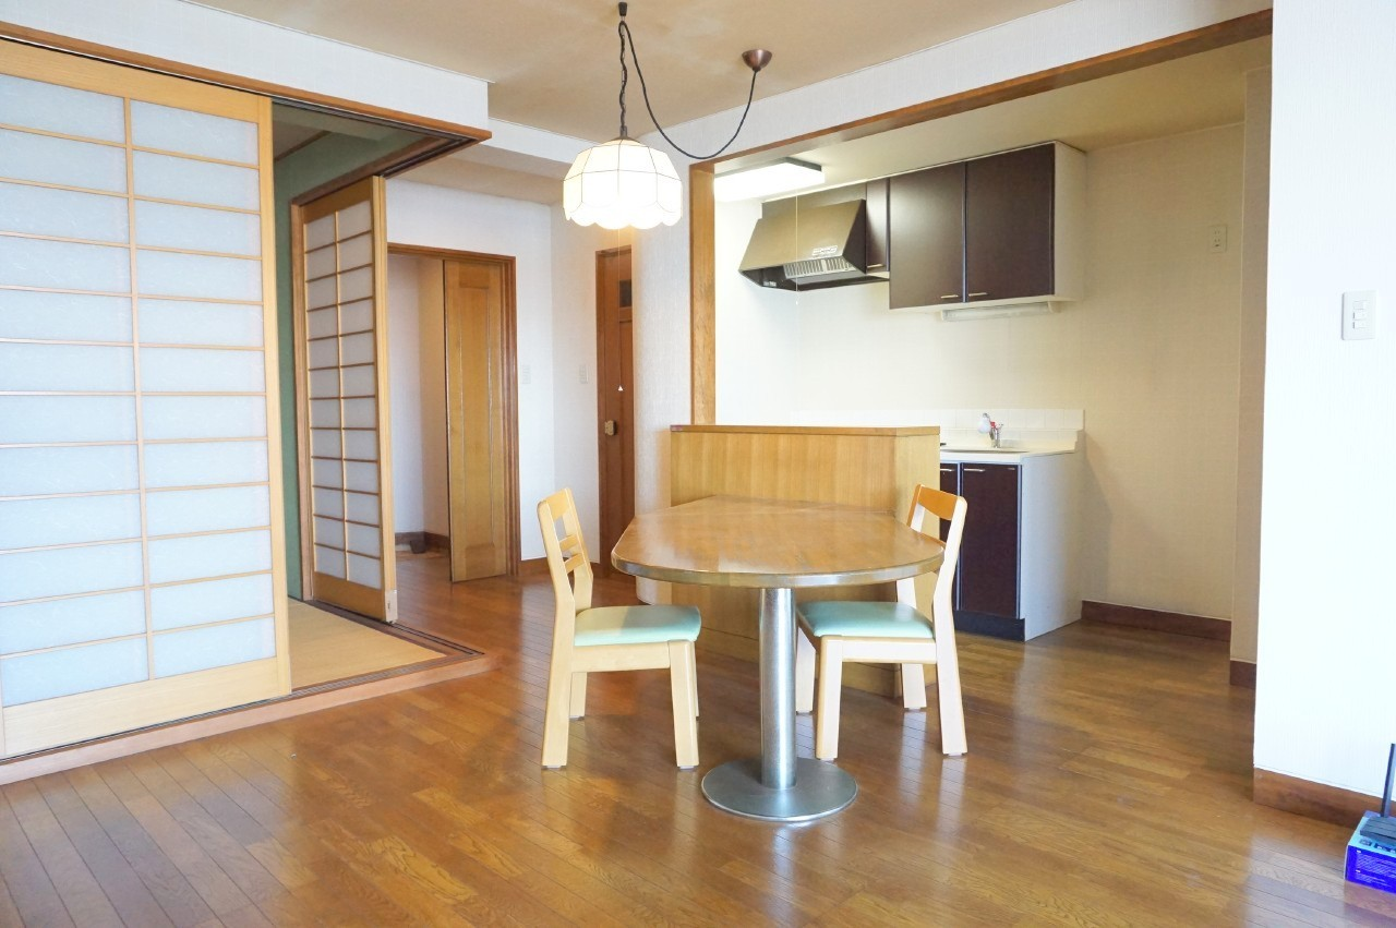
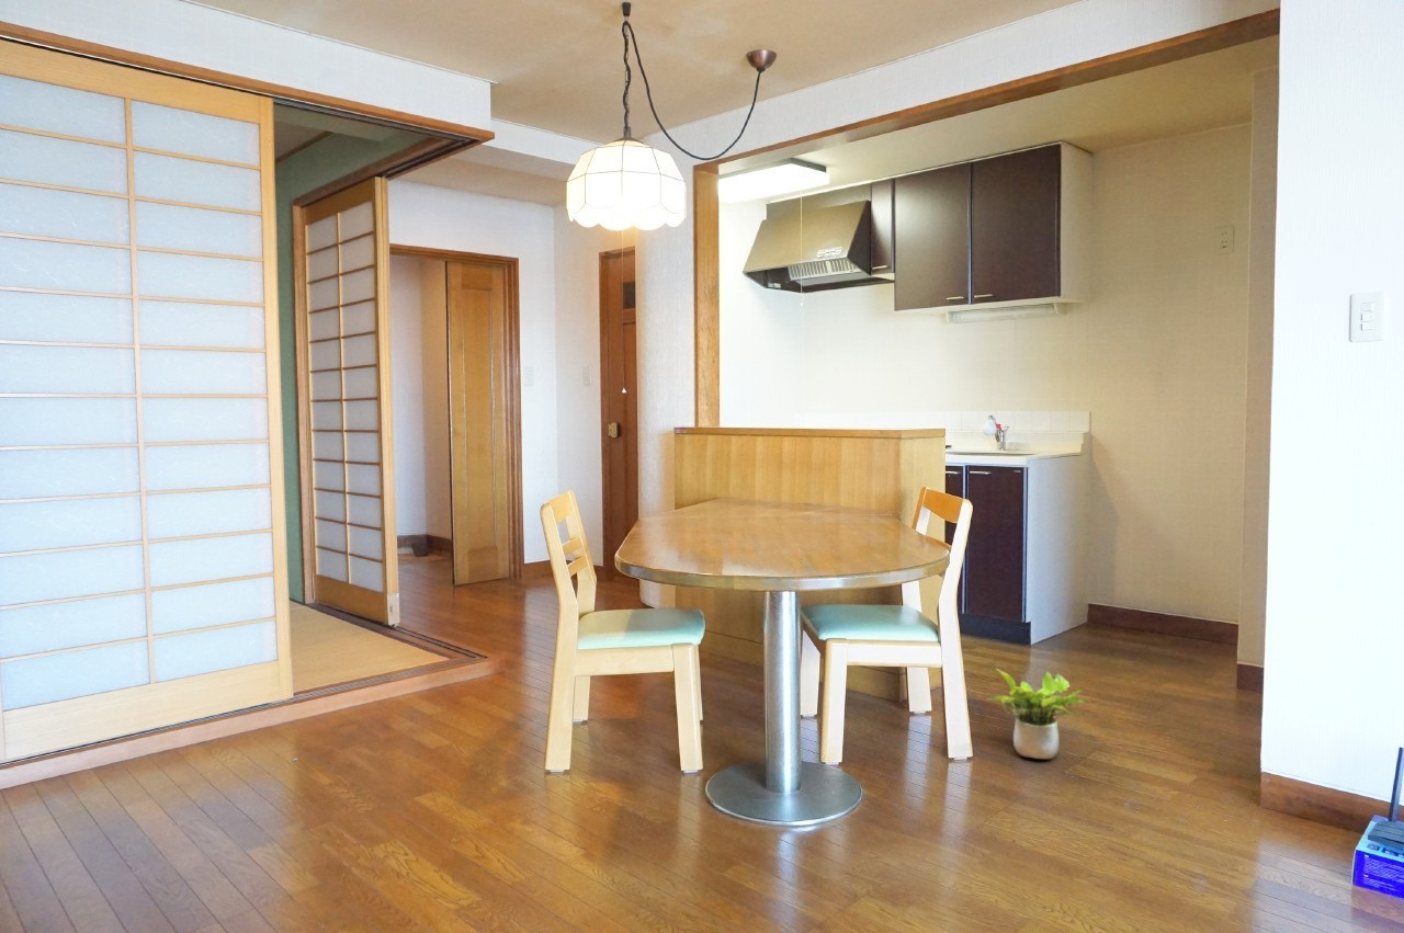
+ potted plant (1038, 713)
